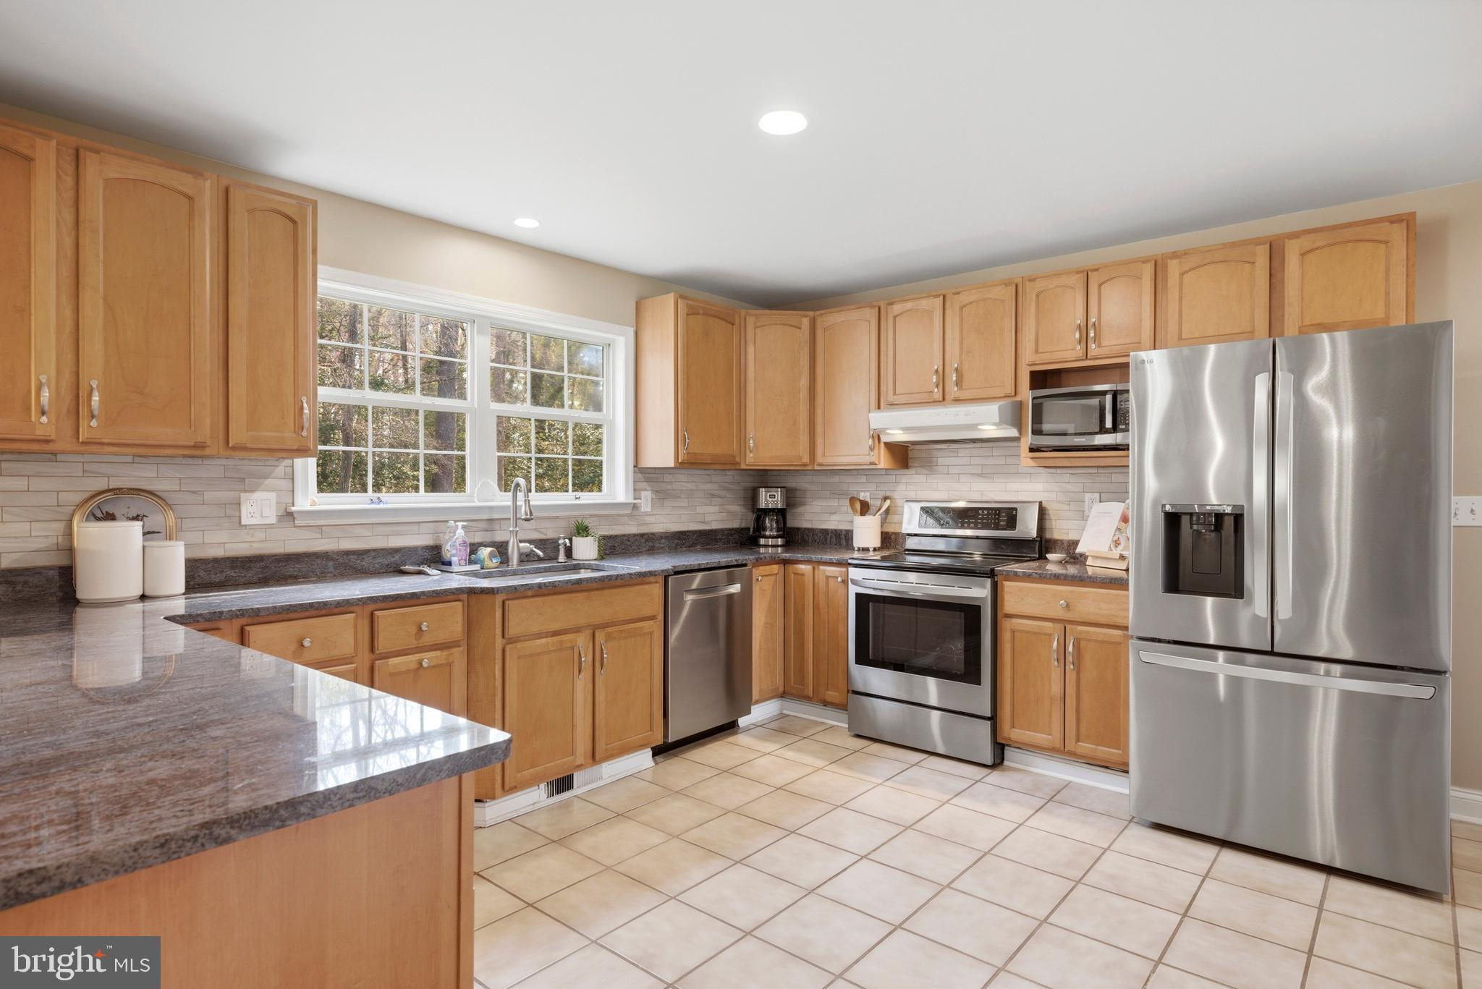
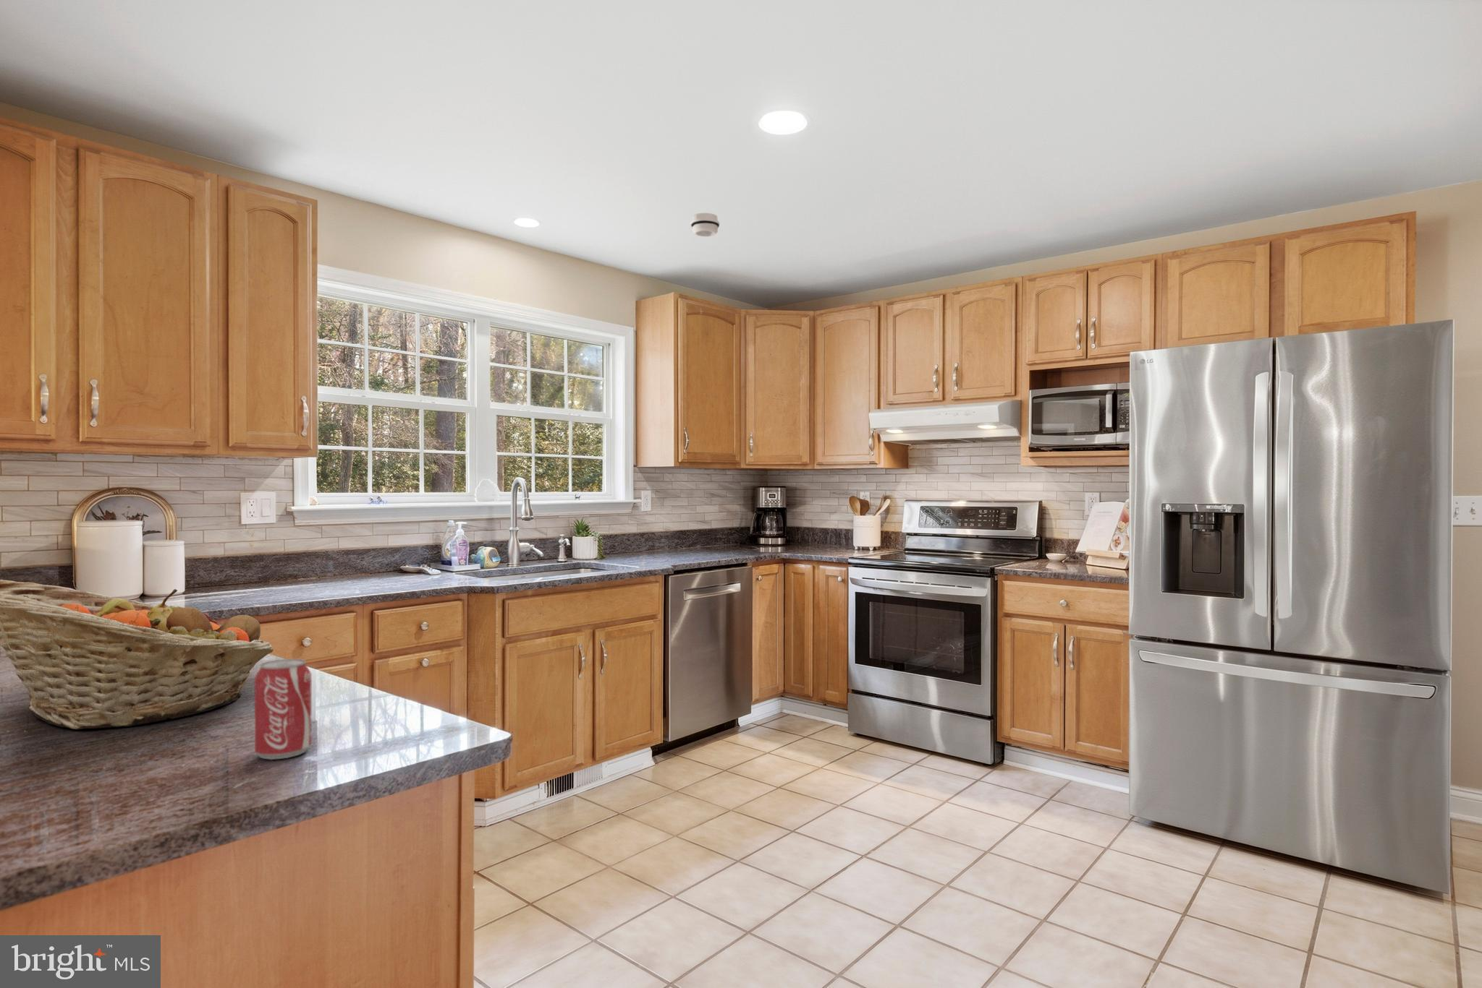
+ beverage can (282, 708)
+ smoke detector (705, 225)
+ fruit basket (127, 640)
